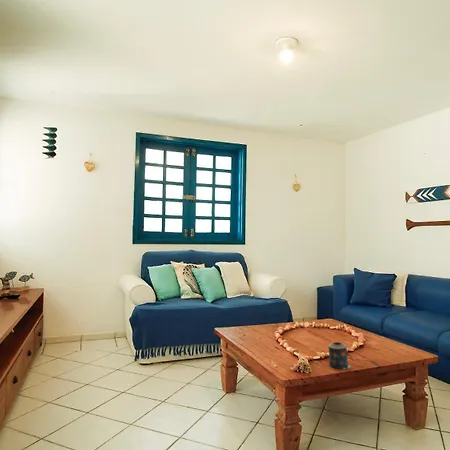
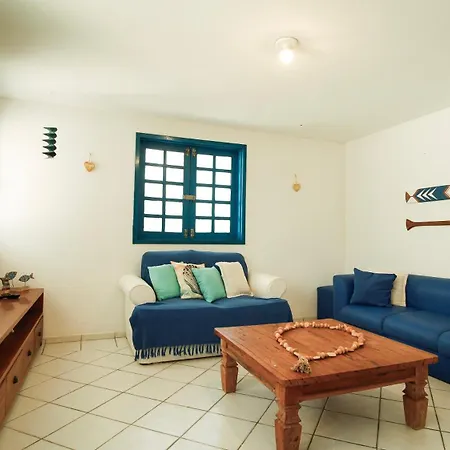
- candle (339, 353)
